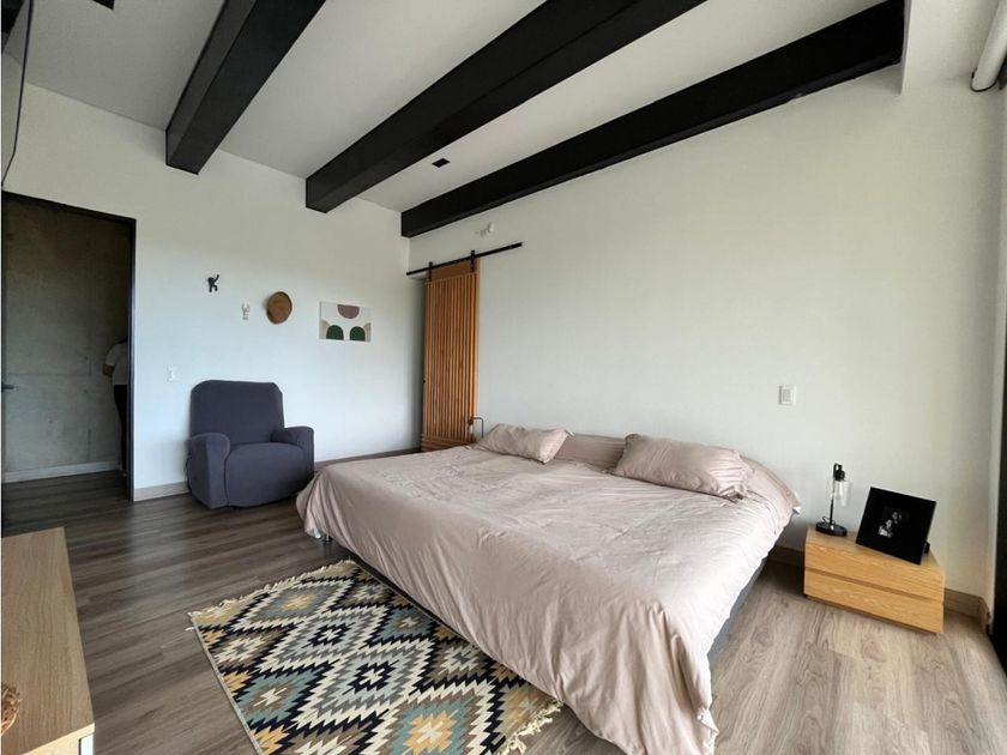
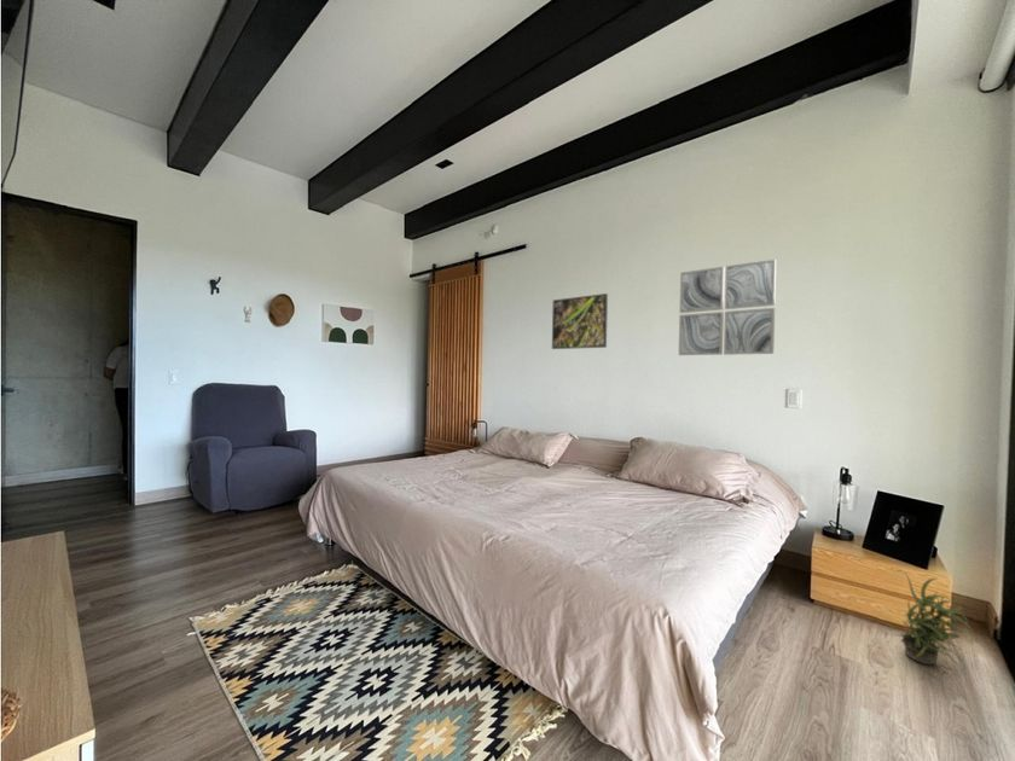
+ wall art (723, 312)
+ potted plant (929, 621)
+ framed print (578, 323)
